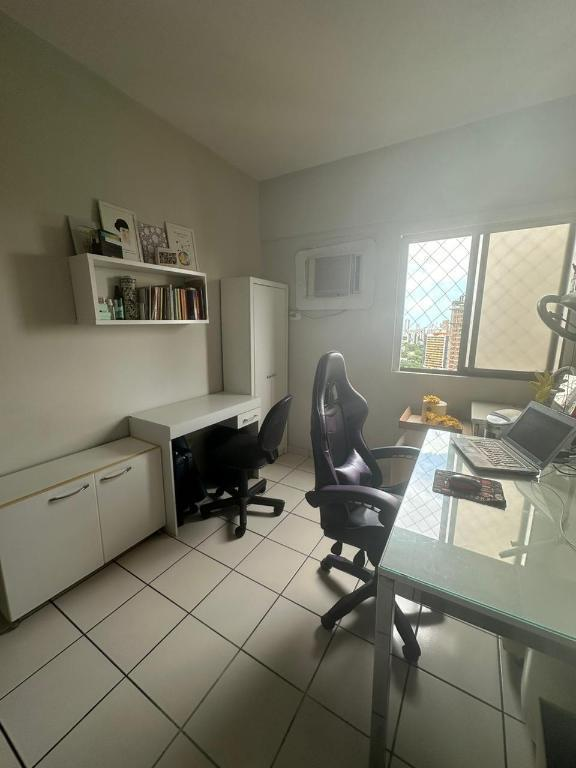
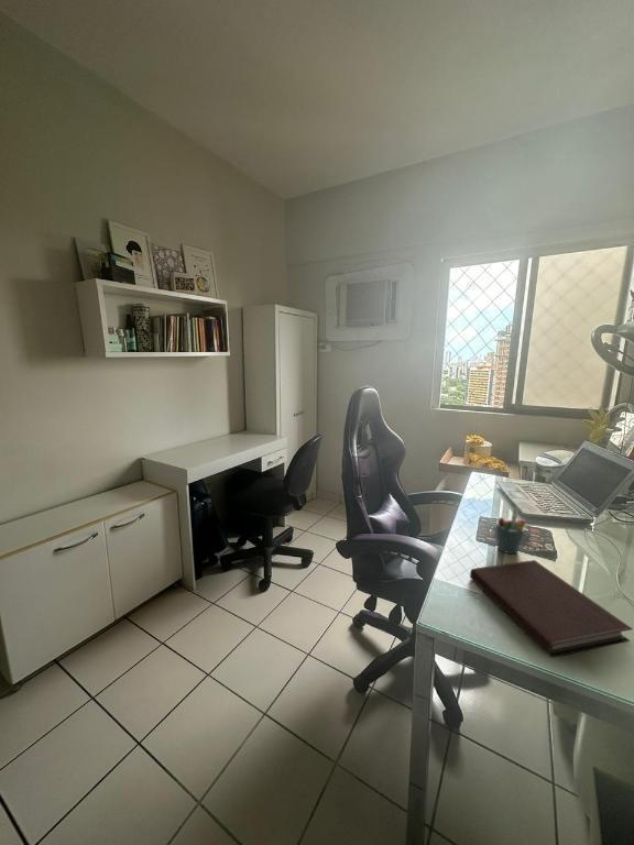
+ pen holder (510, 530)
+ notebook (540, 600)
